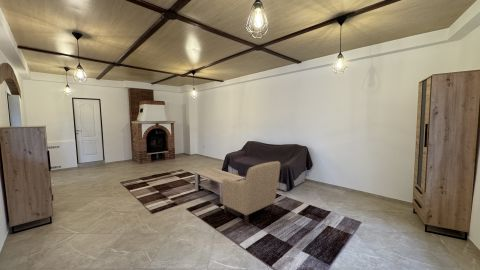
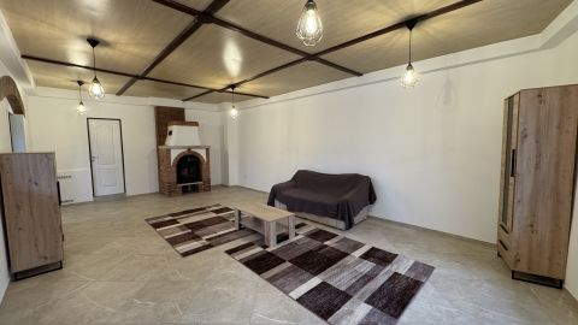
- chair (251, 187)
